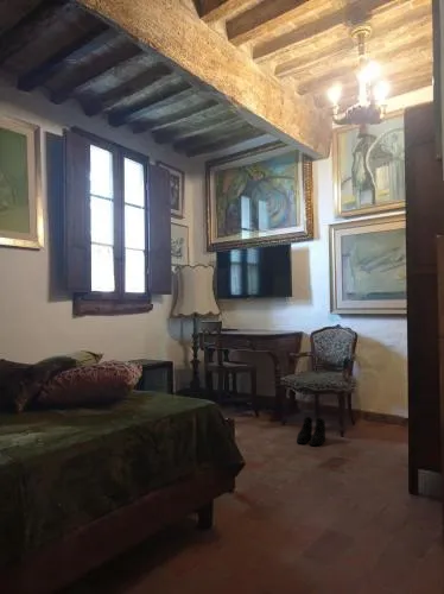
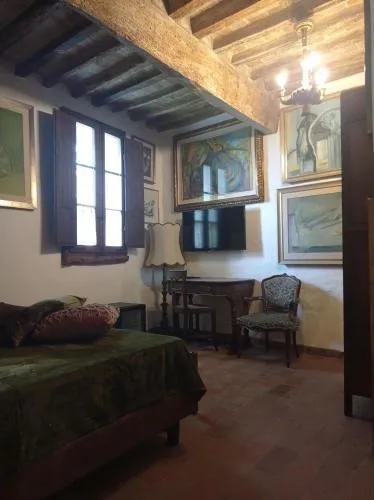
- boots (311, 429)
